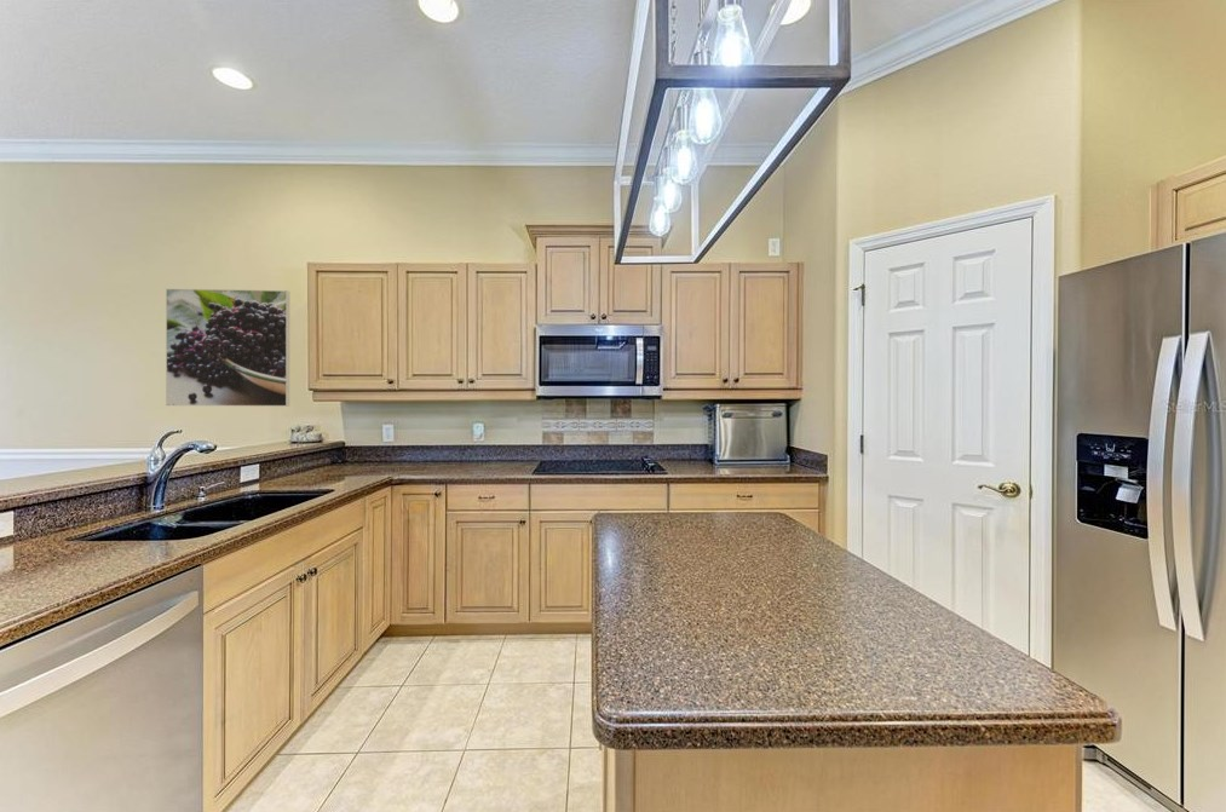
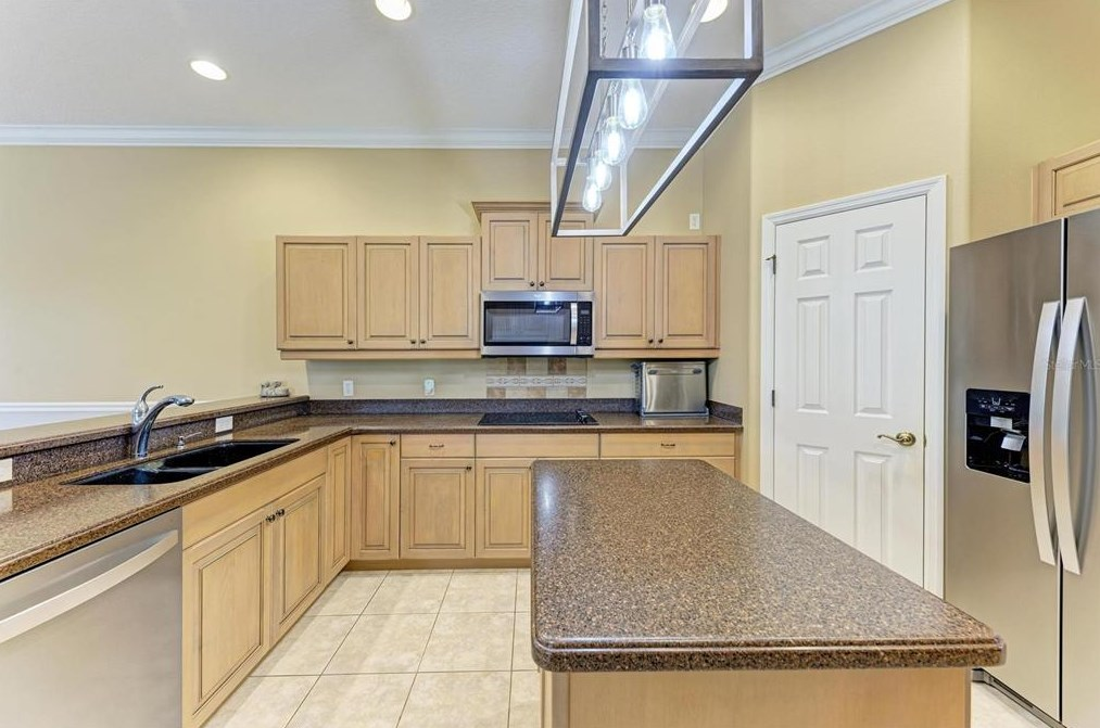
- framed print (228, 347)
